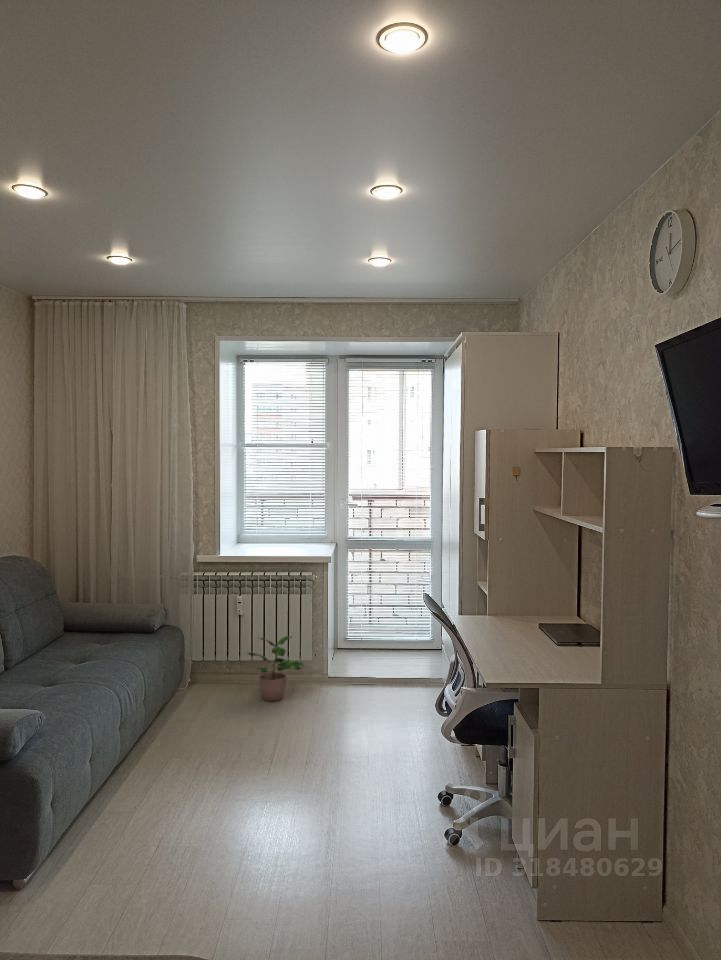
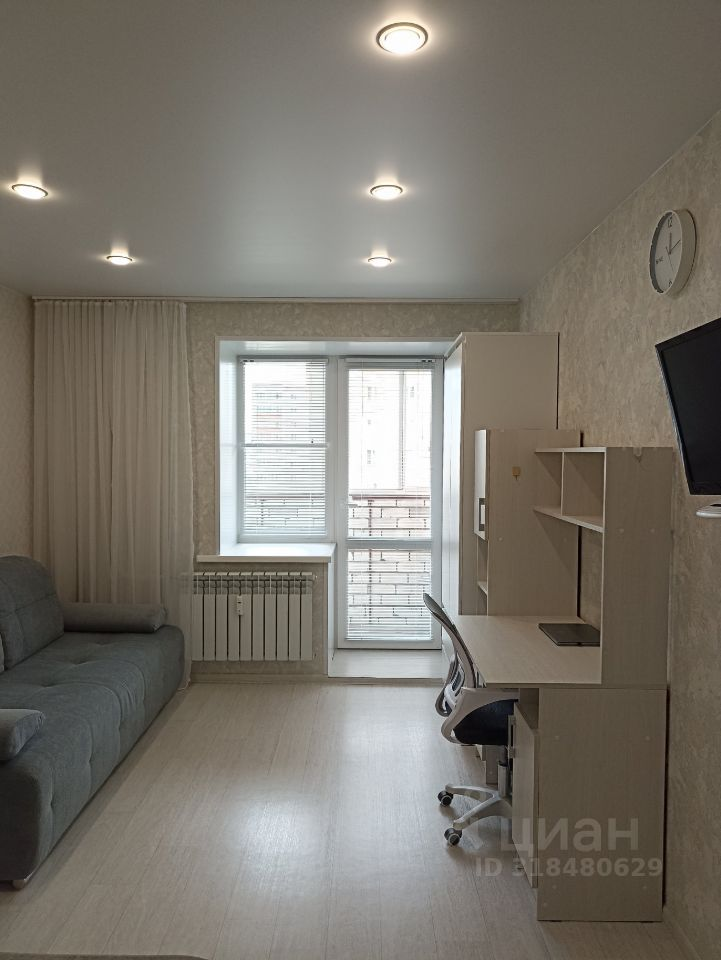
- potted plant (274, 666)
